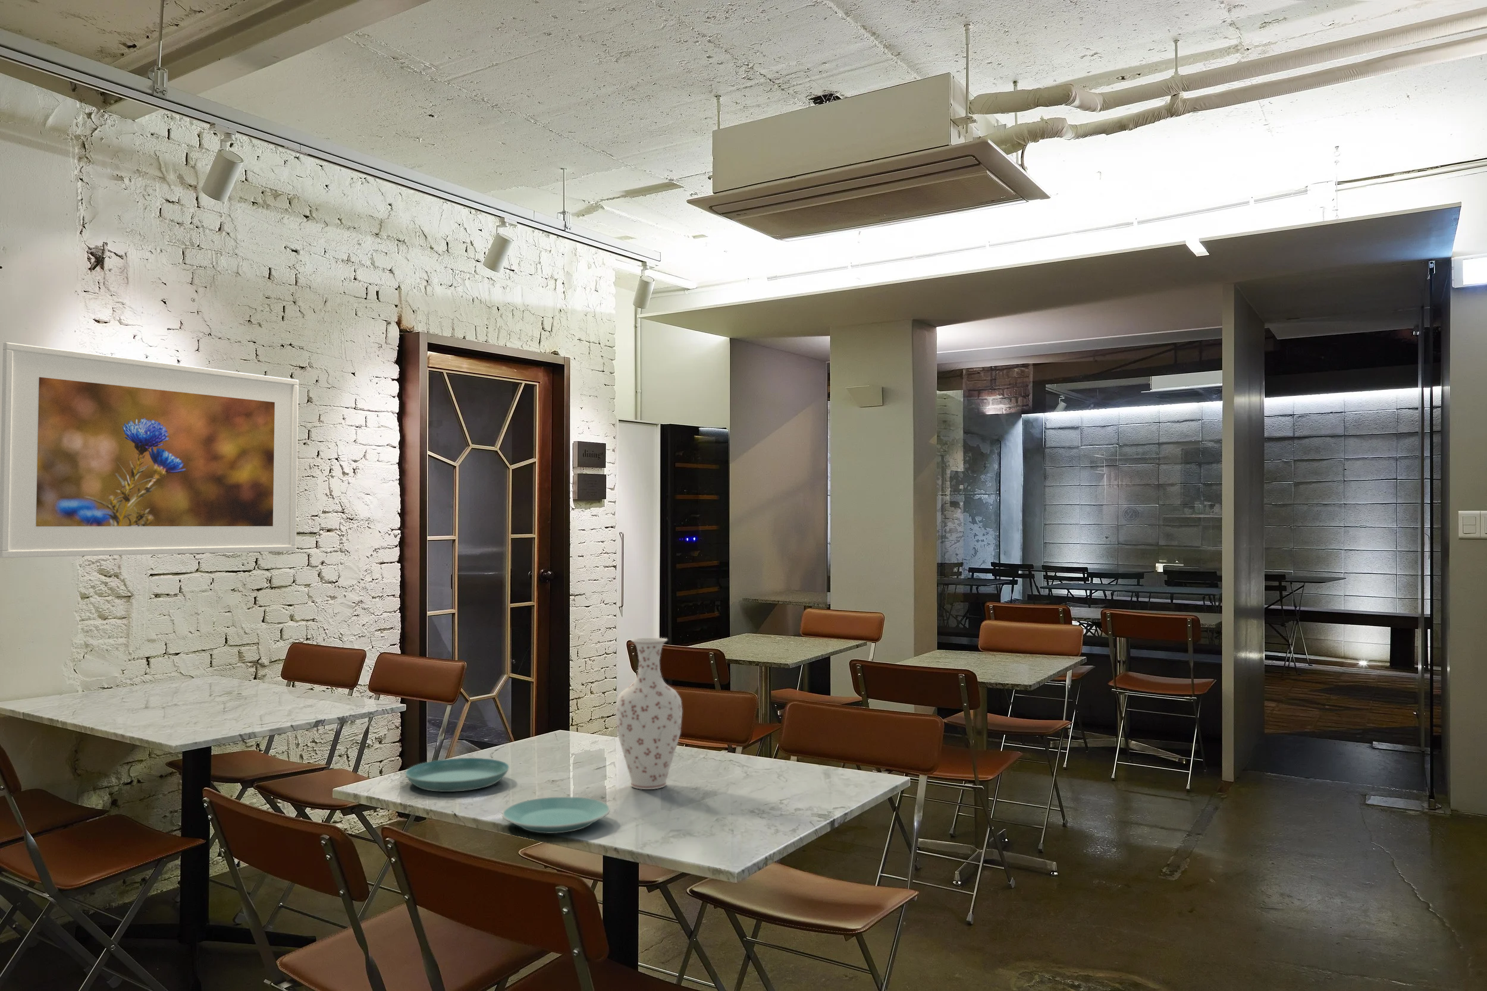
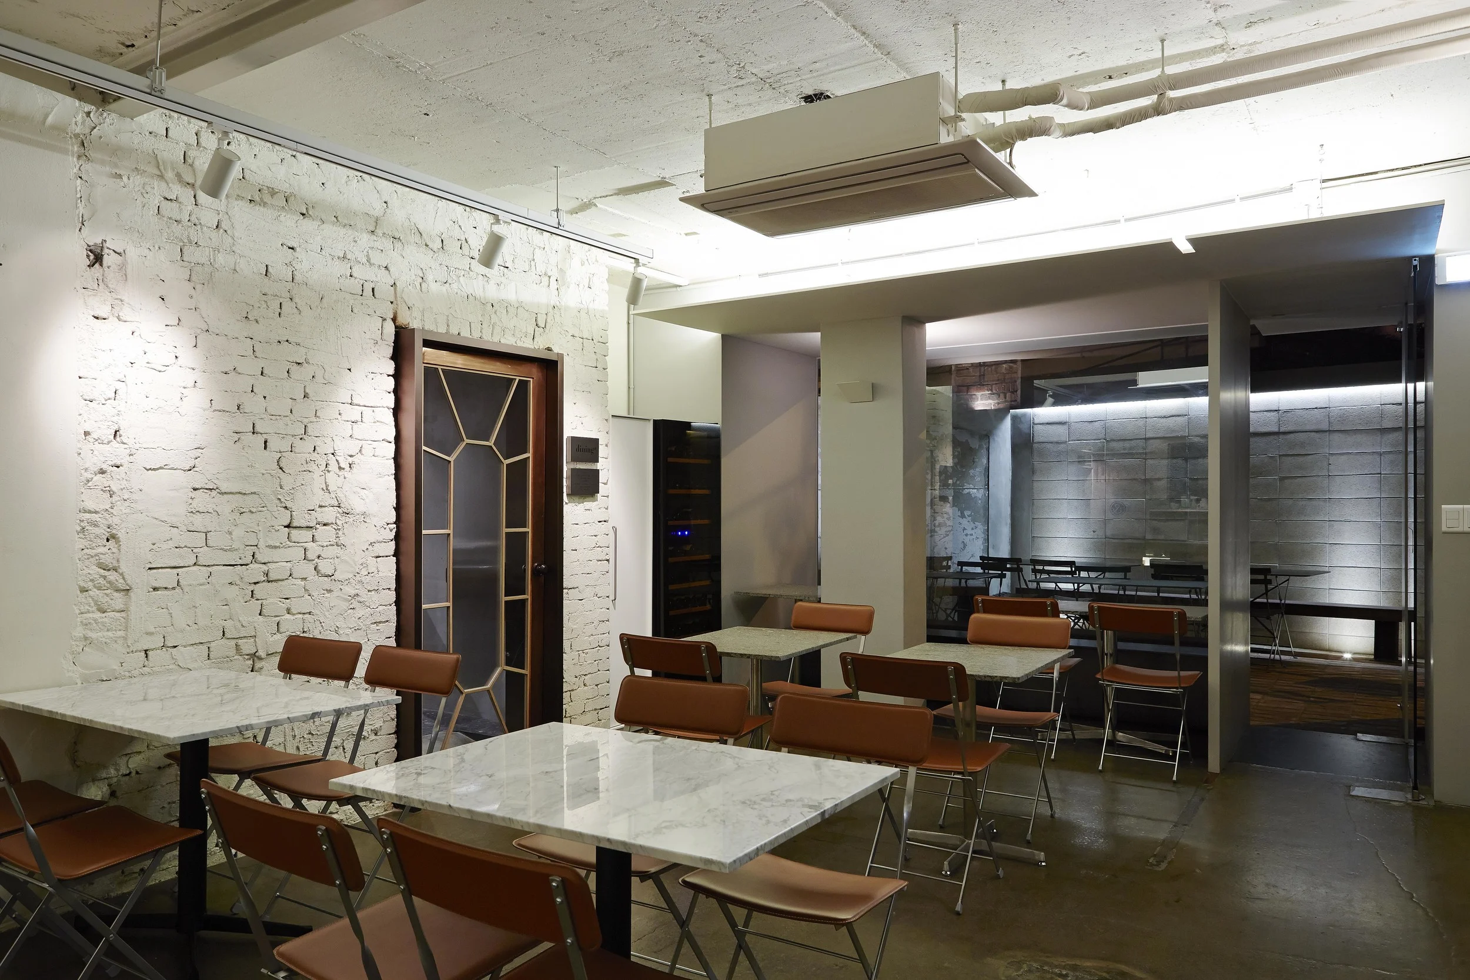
- saucer (457, 775)
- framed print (165, 458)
- vase (649, 711)
- plate (557, 816)
